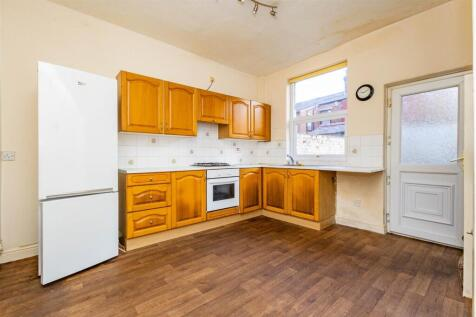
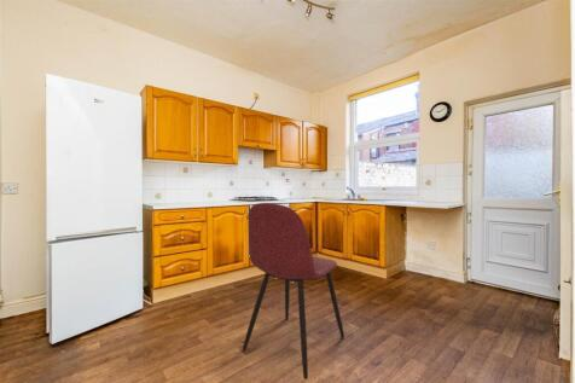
+ dining chair (292, 273)
